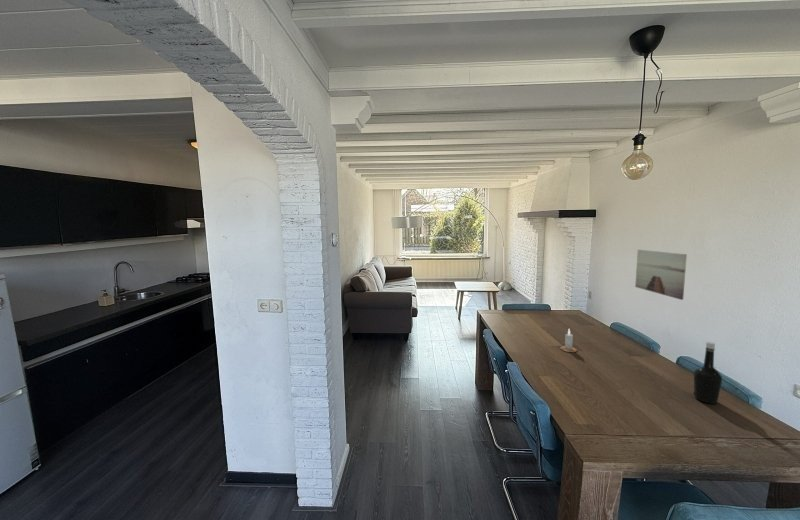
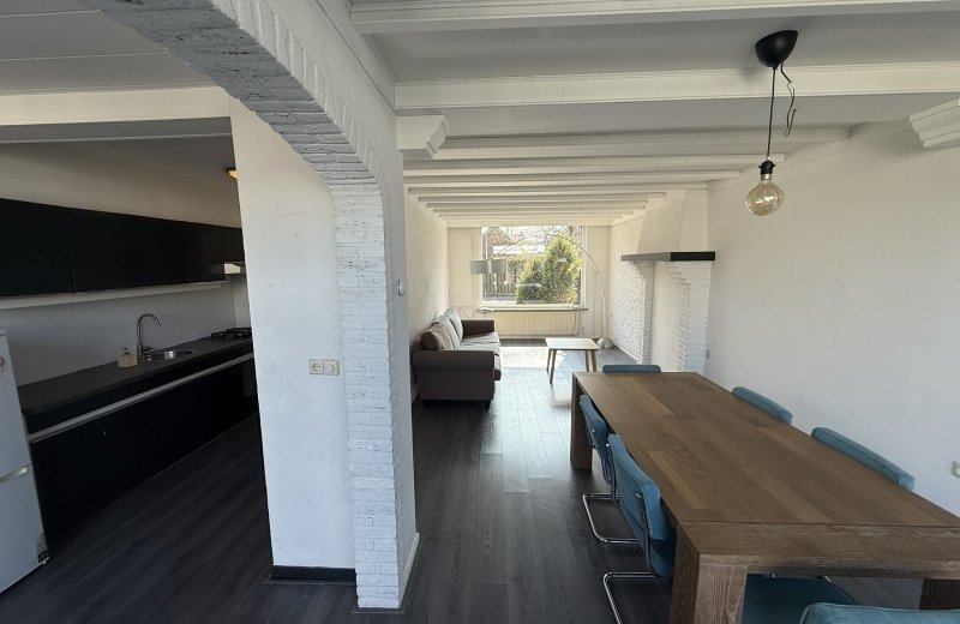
- wall art (658, 272)
- candle (568, 338)
- bottle (708, 371)
